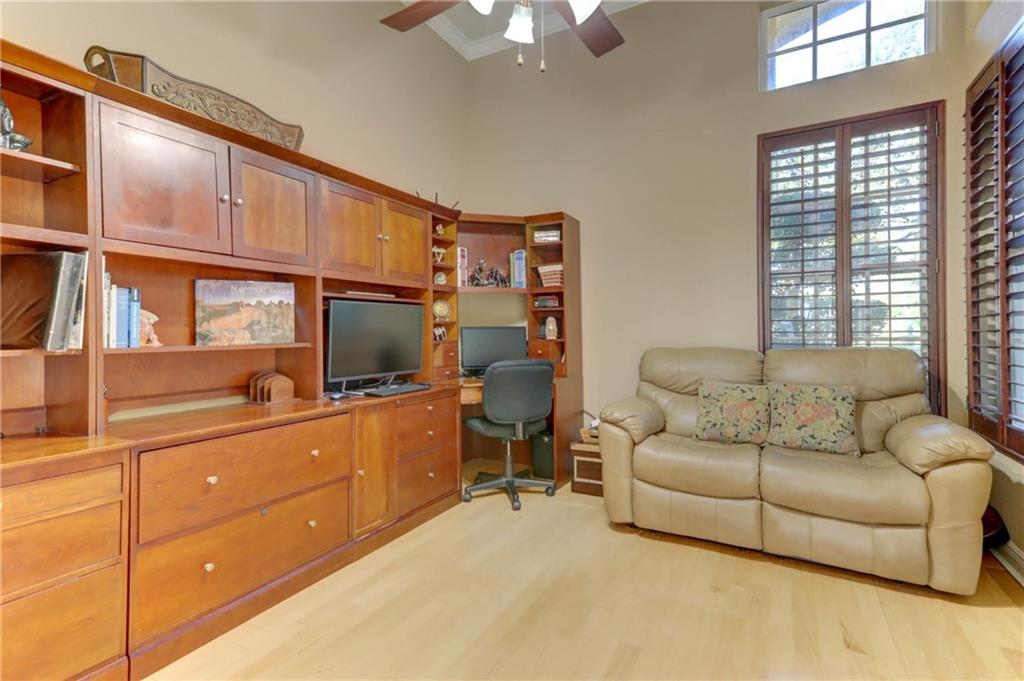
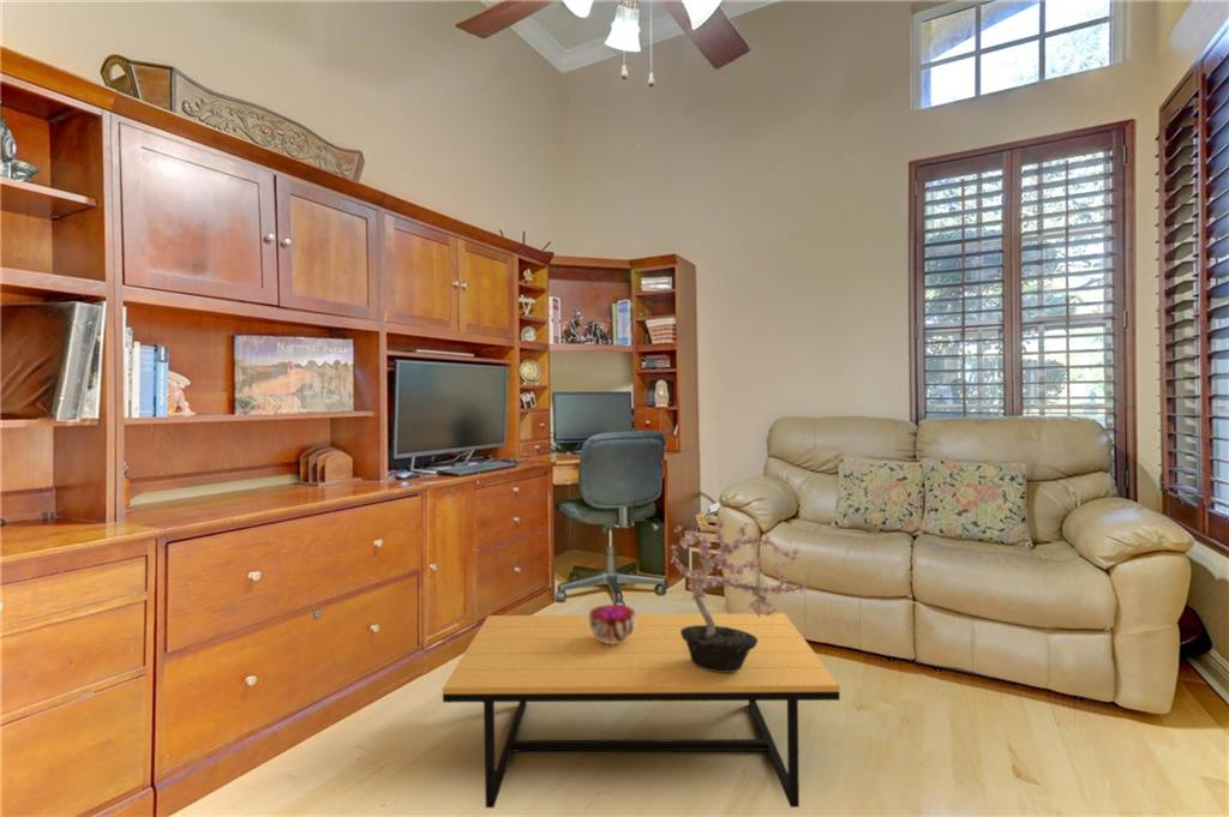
+ coffee table (637, 697)
+ decorative bowl (612, 625)
+ potted plant (741, 589)
